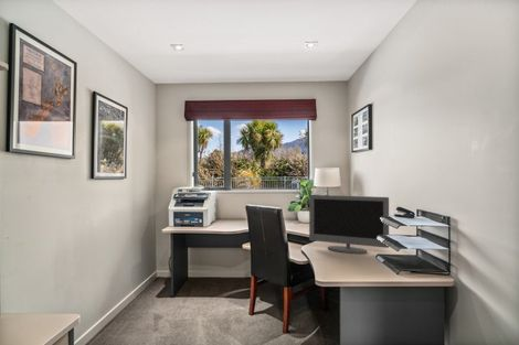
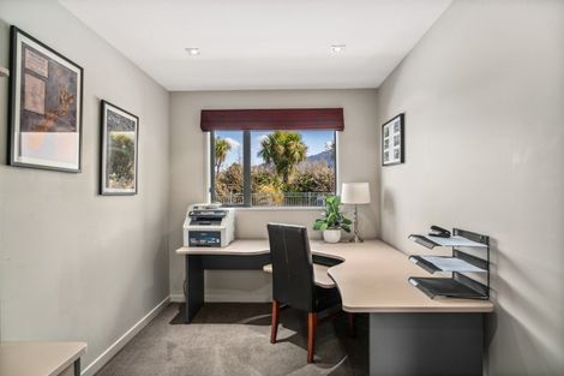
- monitor (347, 223)
